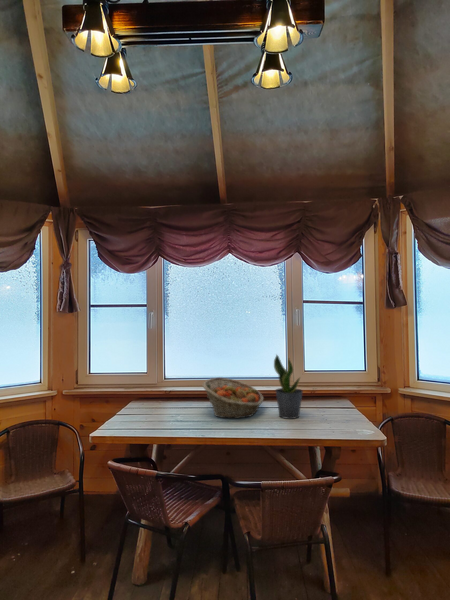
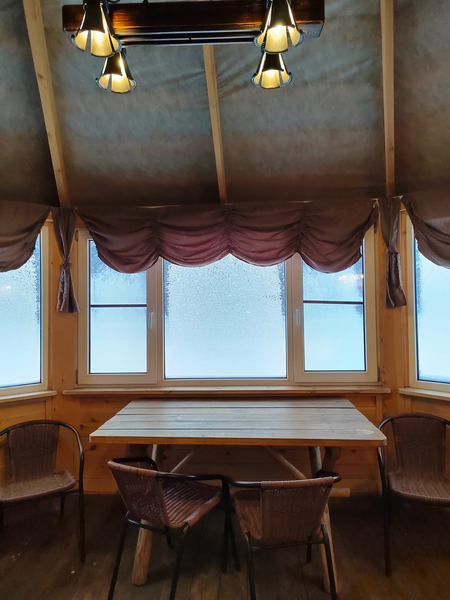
- potted plant (288, 384)
- fruit basket (233, 396)
